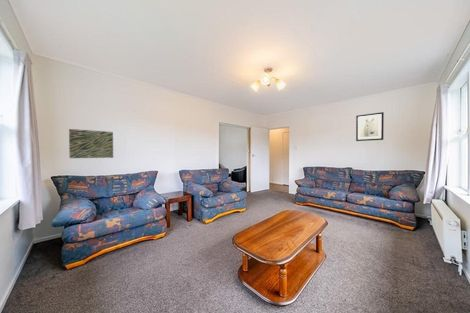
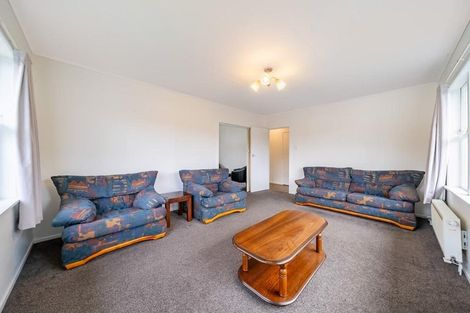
- wall art (369, 127)
- wall art (92, 144)
